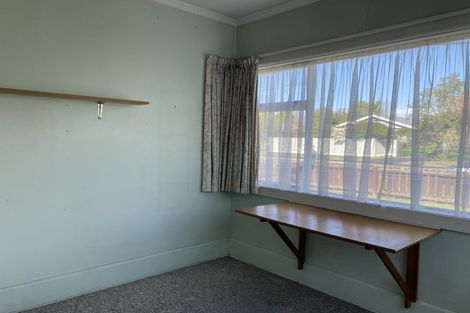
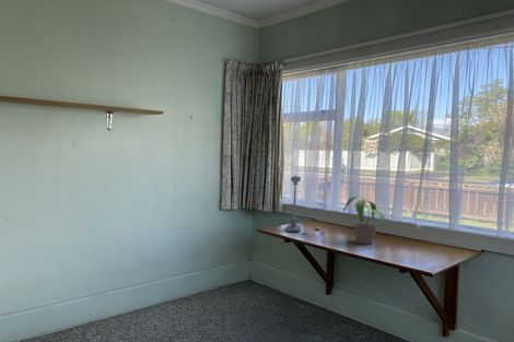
+ potted plant (362, 220)
+ desk lamp (294, 203)
